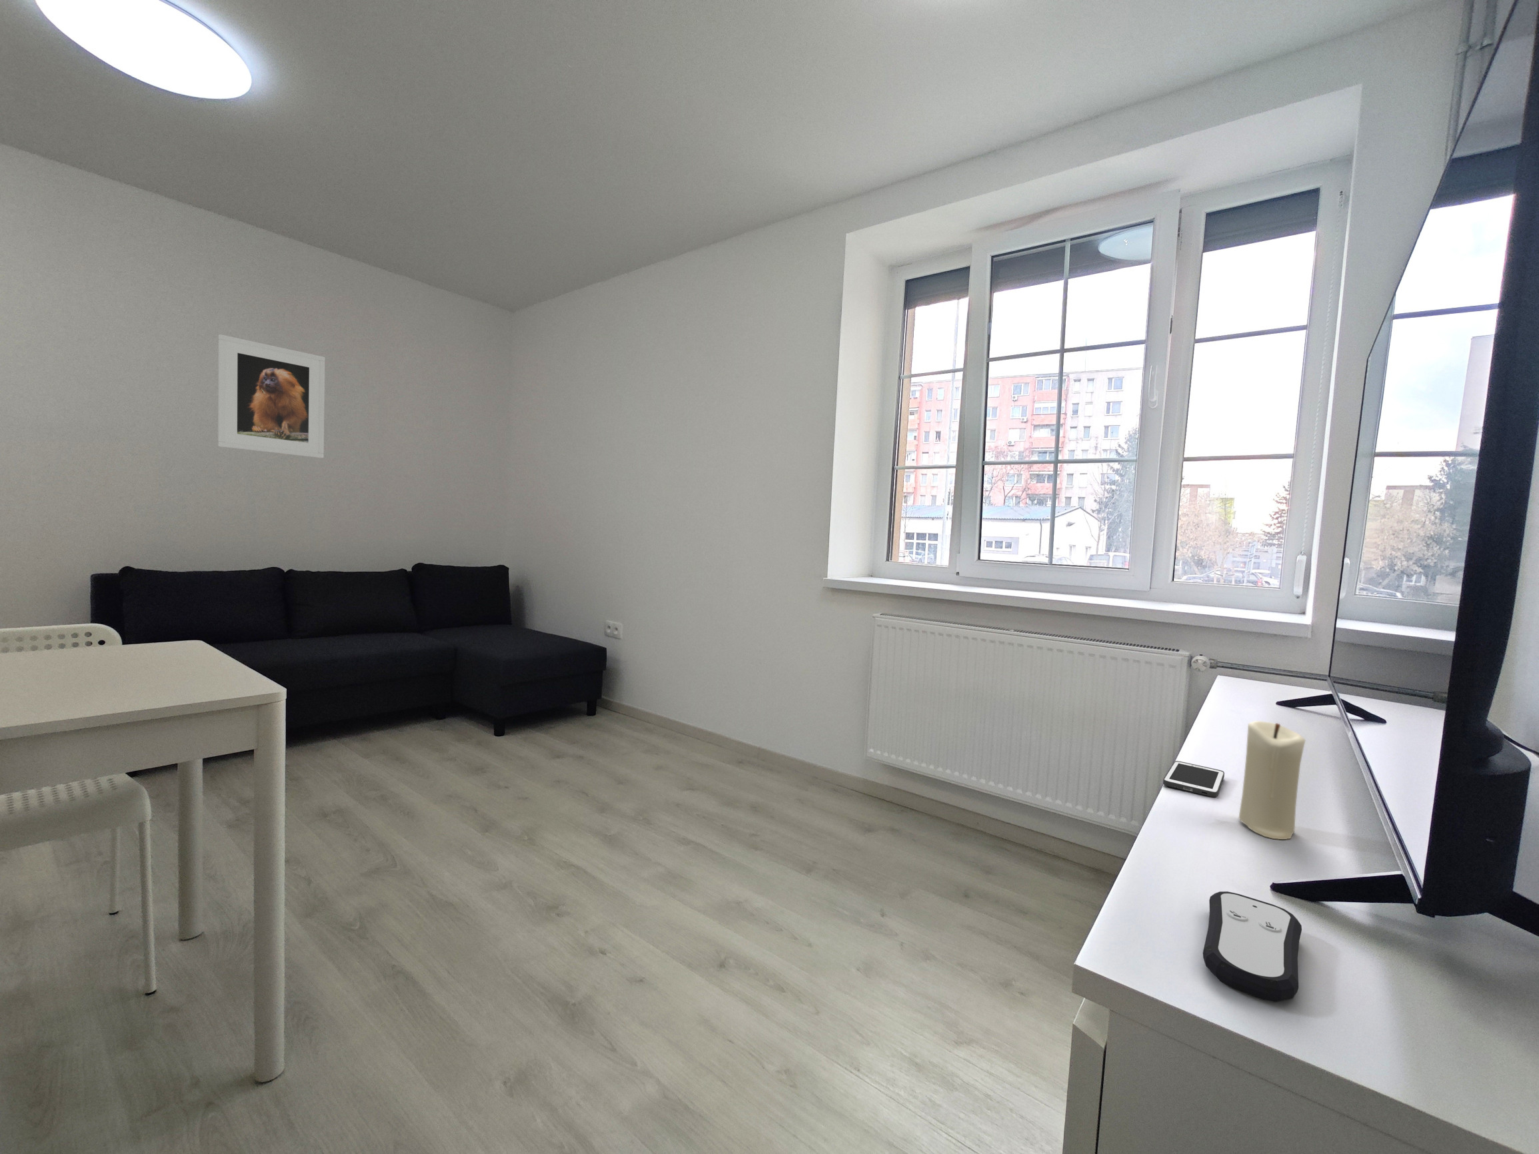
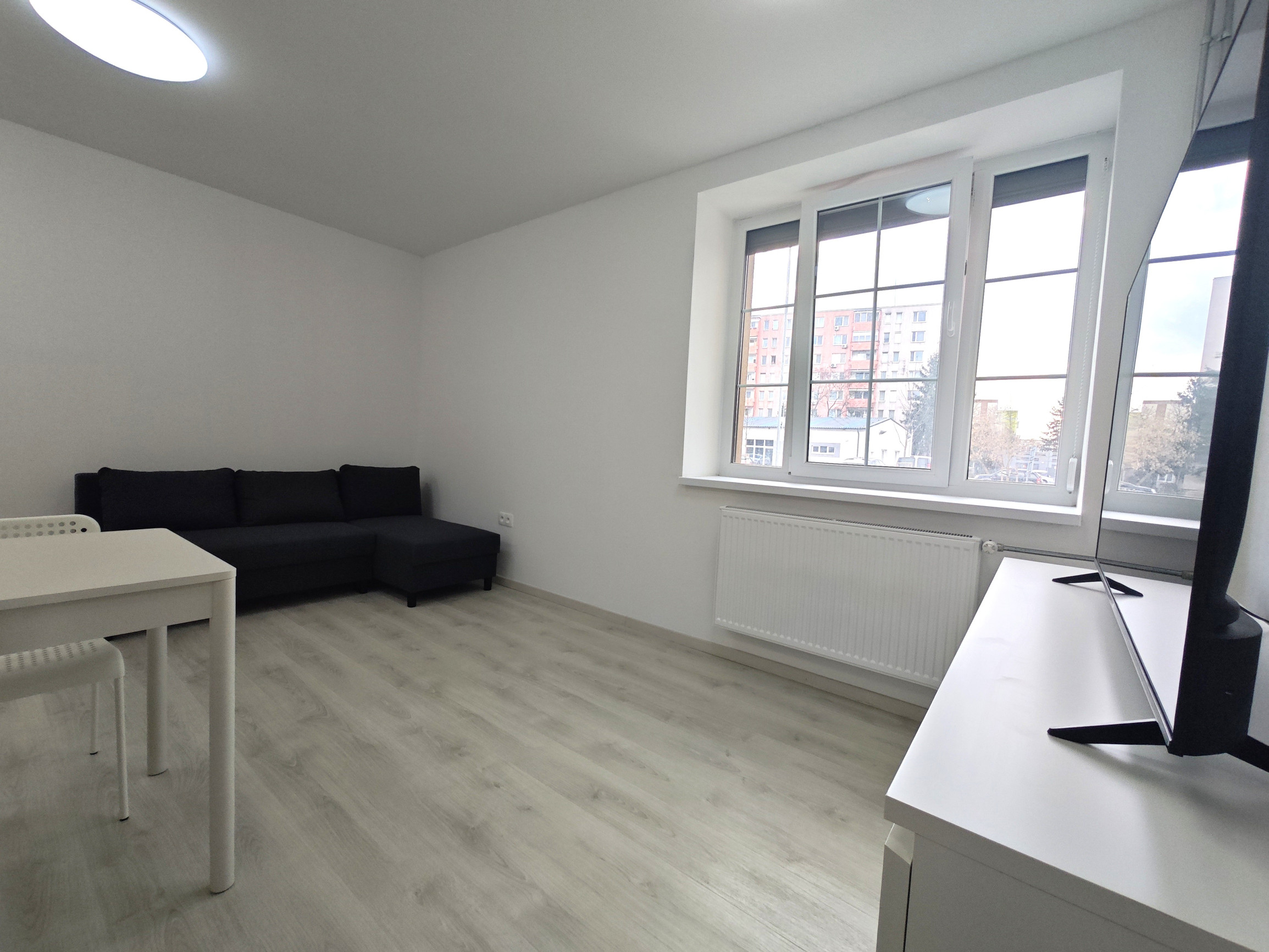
- remote control (1252, 941)
- candle (1272, 776)
- cell phone (1193, 777)
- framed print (274, 399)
